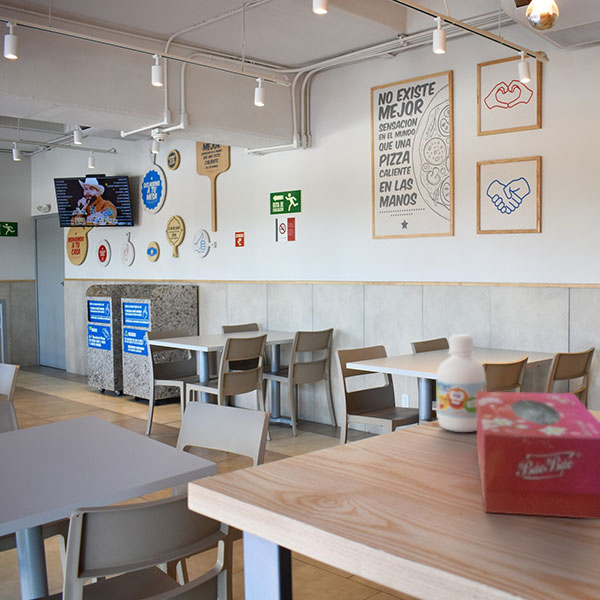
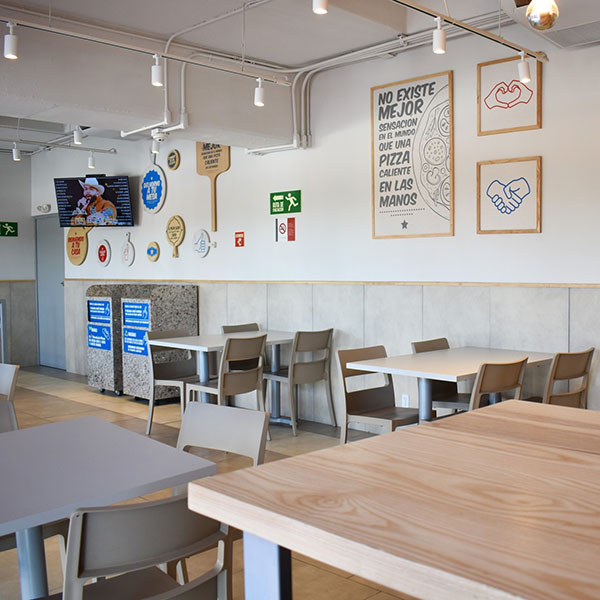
- bottle (461, 381)
- tissue box (534, 445)
